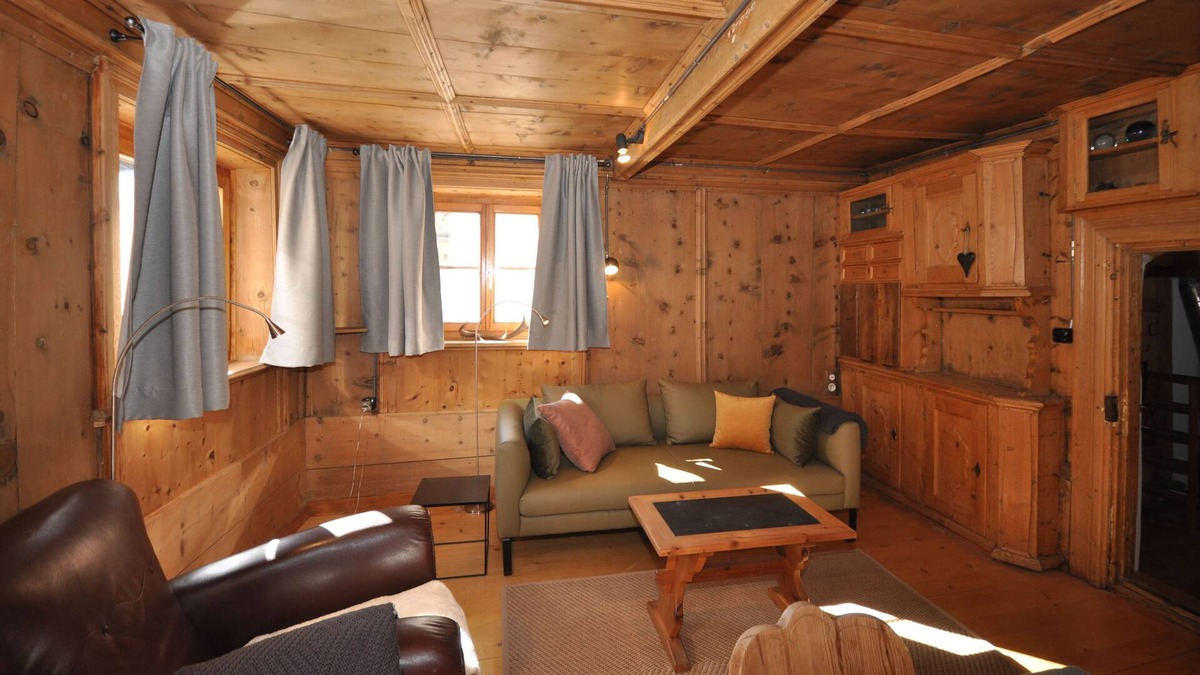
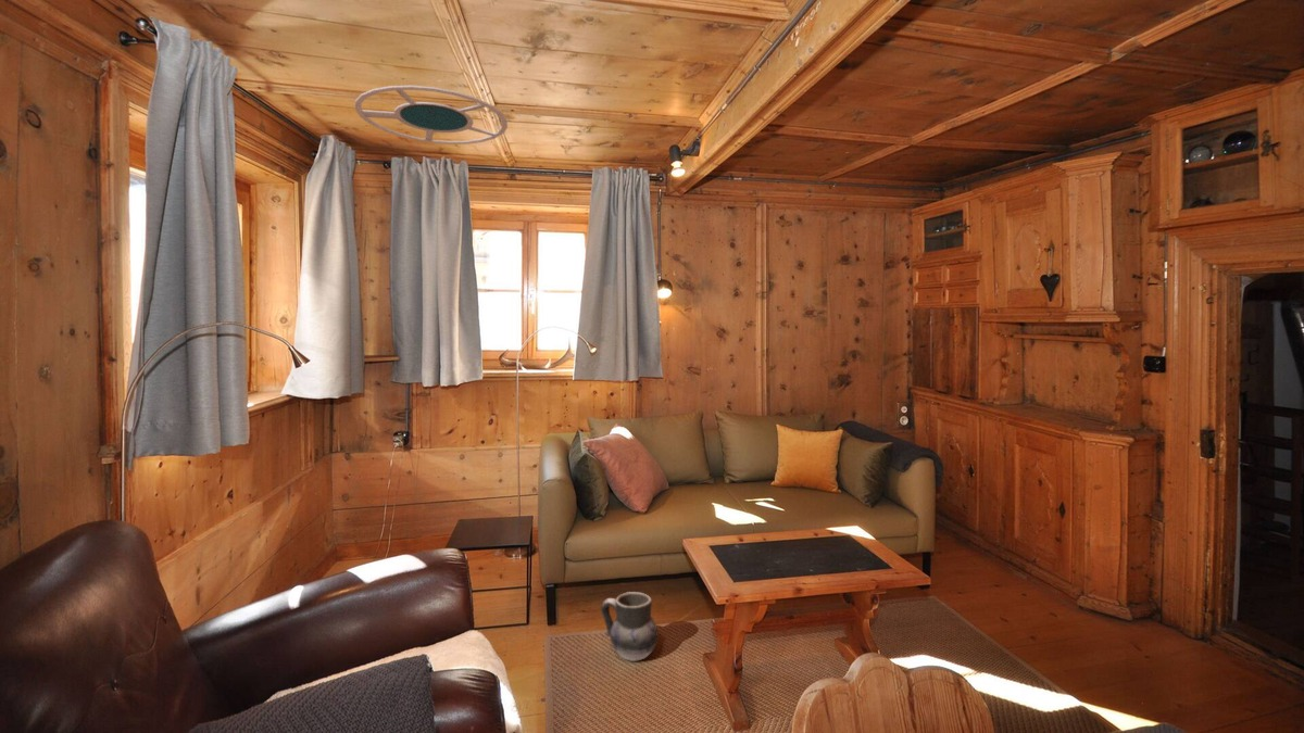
+ ceramic jug (629, 624)
+ ceiling lamp (434, 112)
